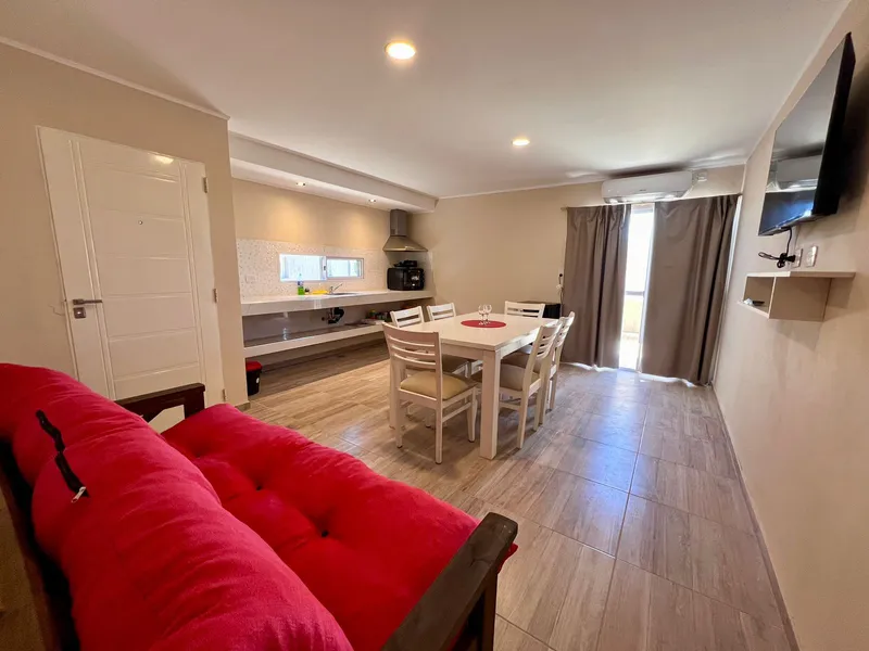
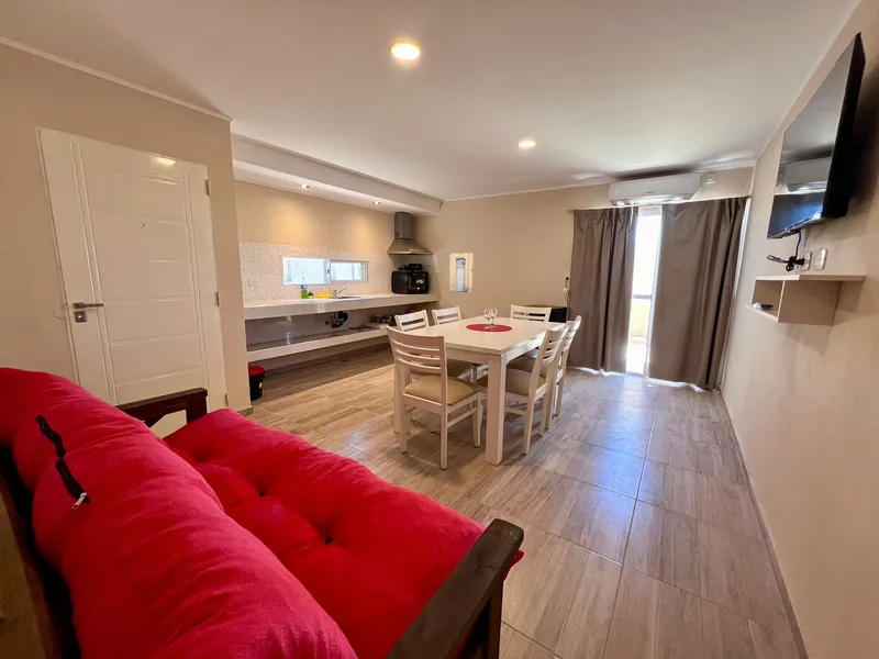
+ wall art (460, 272)
